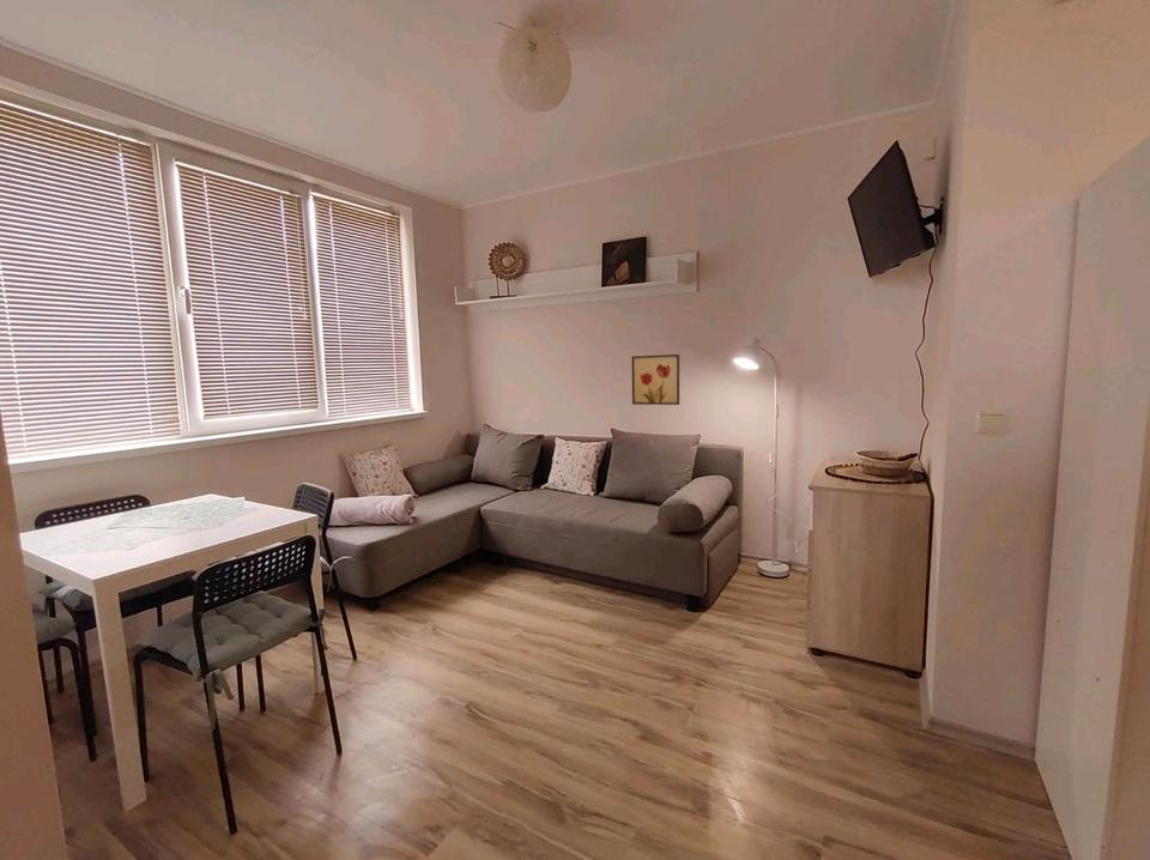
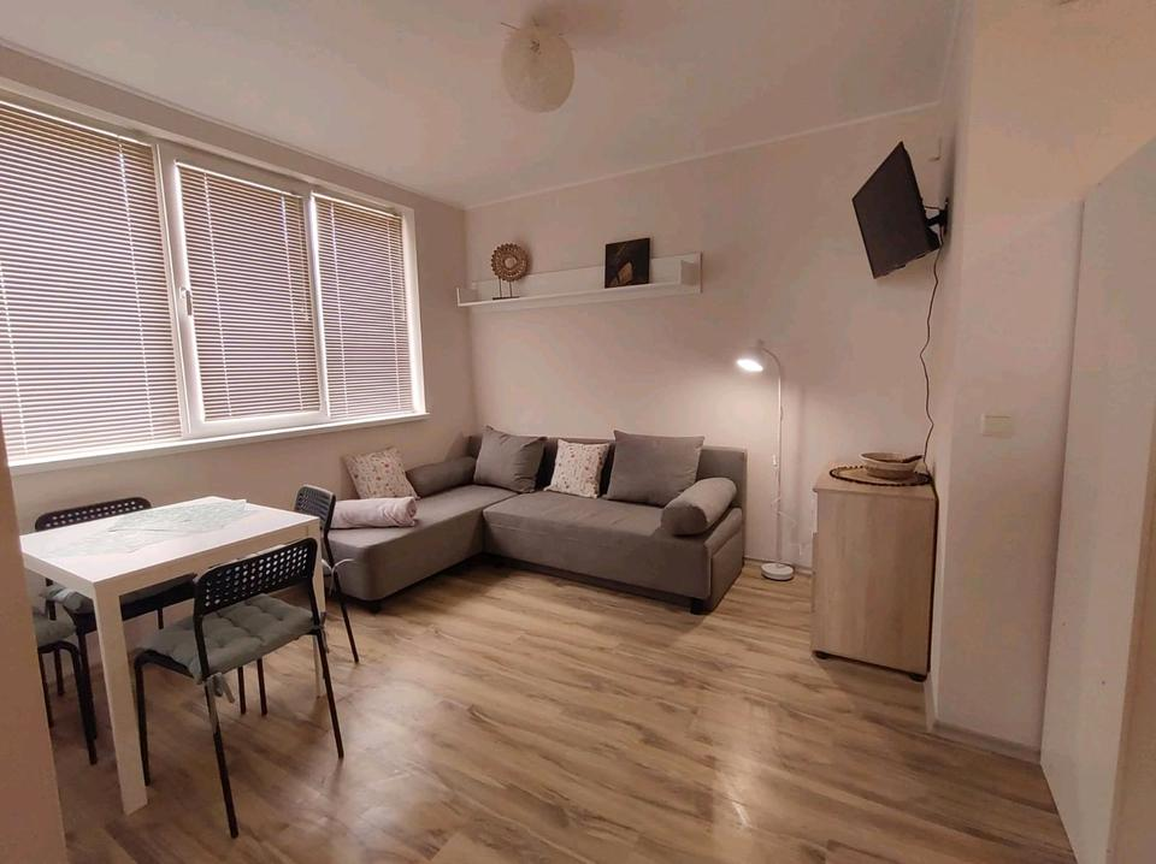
- wall art (655, 380)
